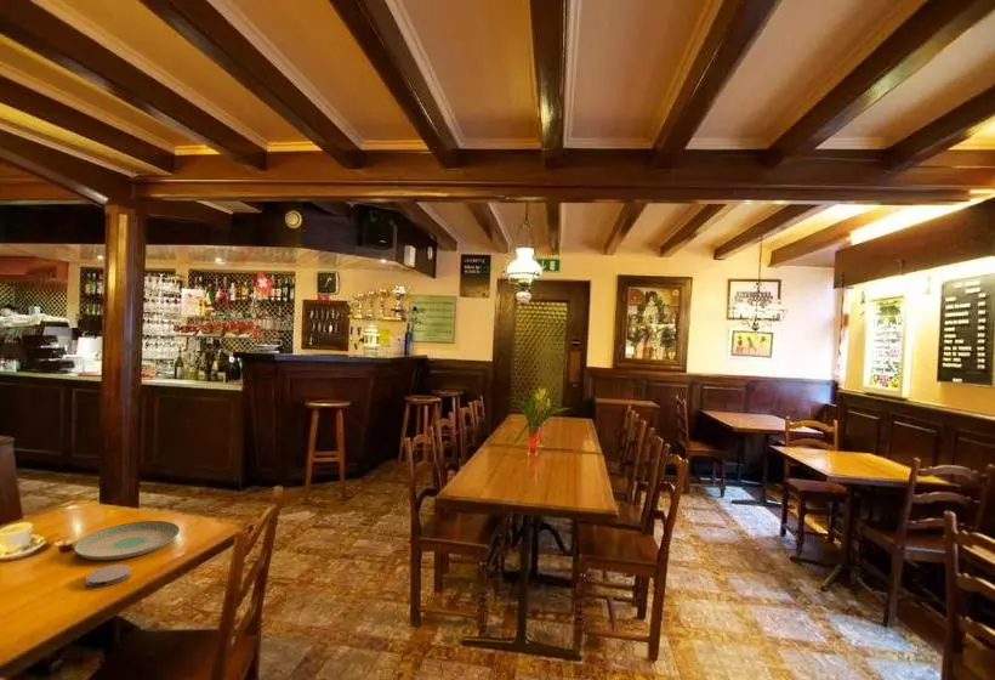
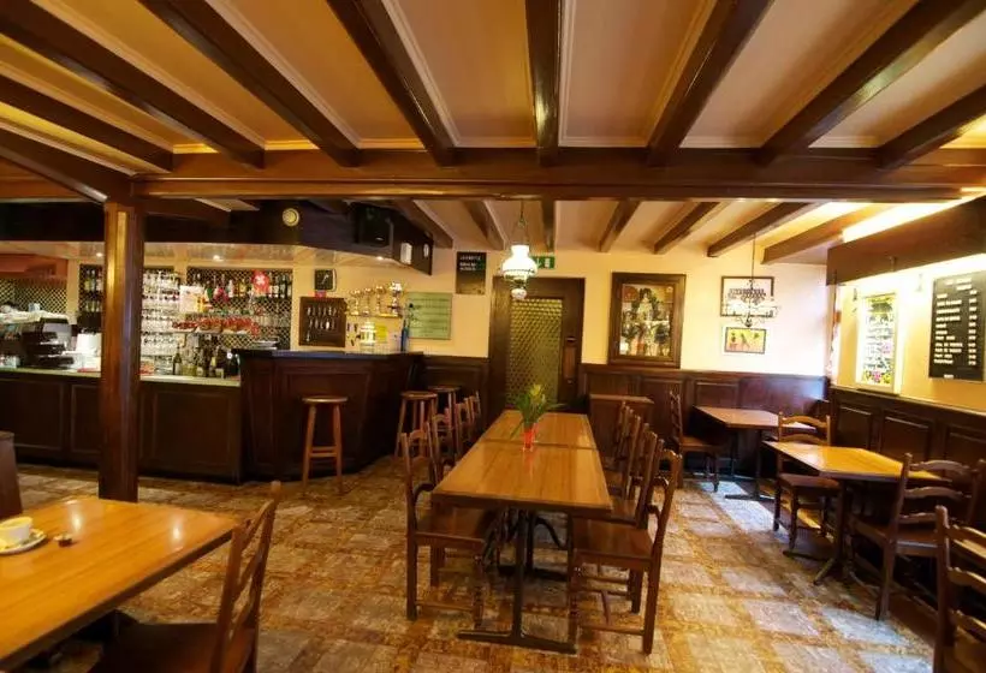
- plate (129, 540)
- coaster (108, 574)
